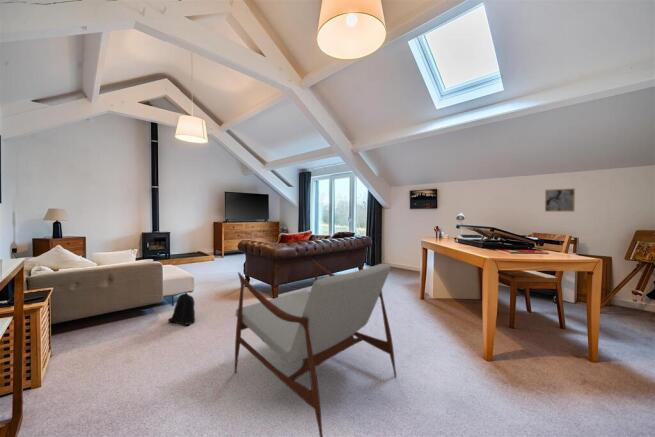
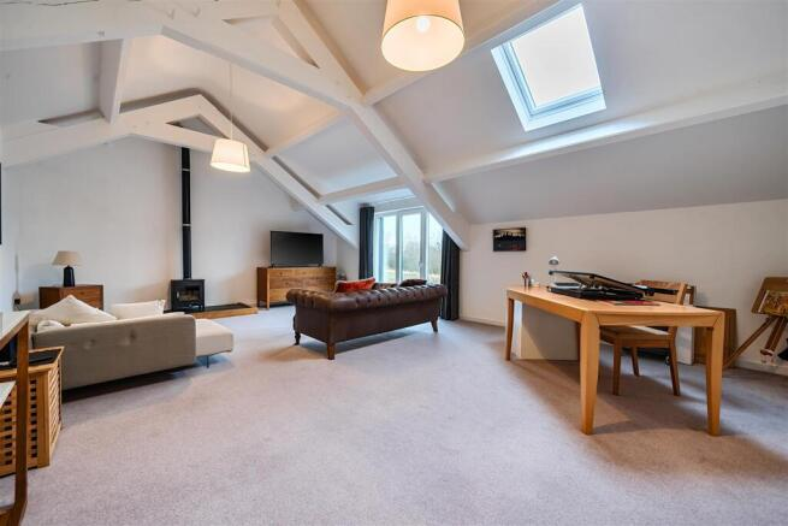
- backpack (182, 307)
- armchair (312, 317)
- wall art (559, 200)
